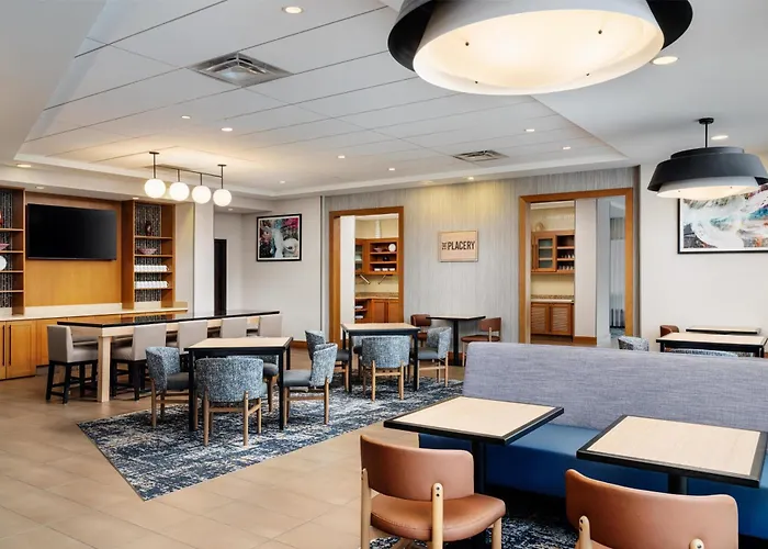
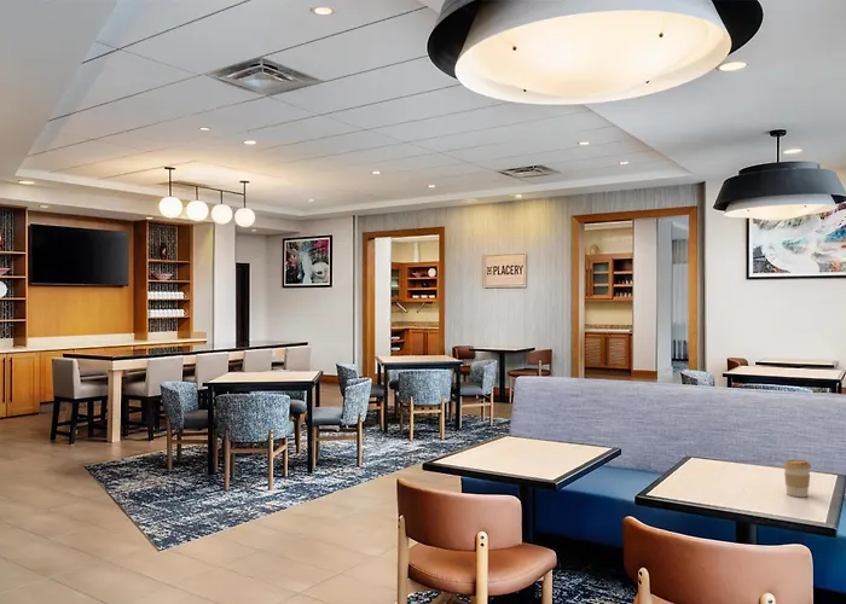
+ coffee cup (796, 477)
